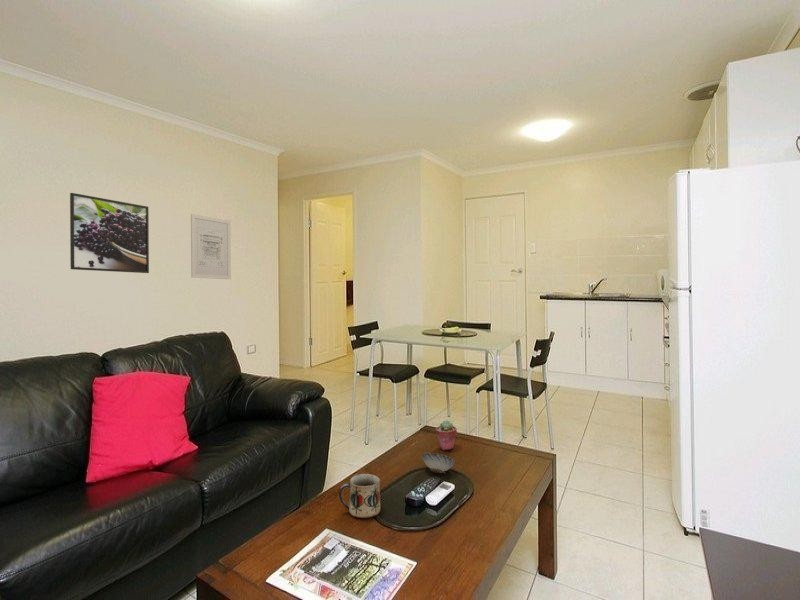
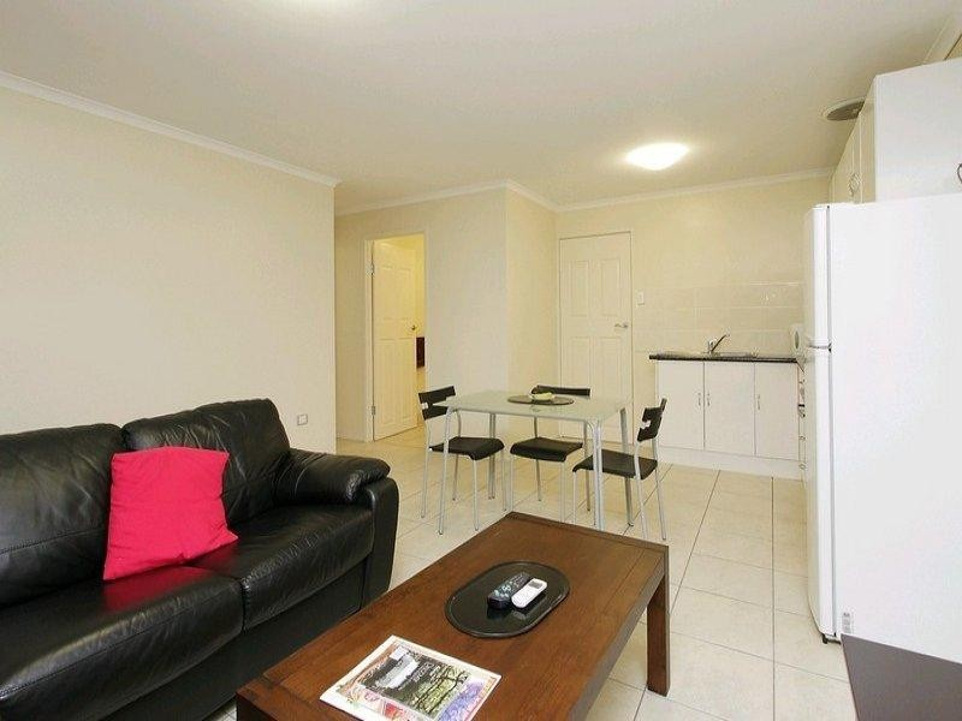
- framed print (112, 235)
- wall art (211, 248)
- mug (362, 495)
- bowl (438, 460)
- potted succulent (446, 433)
